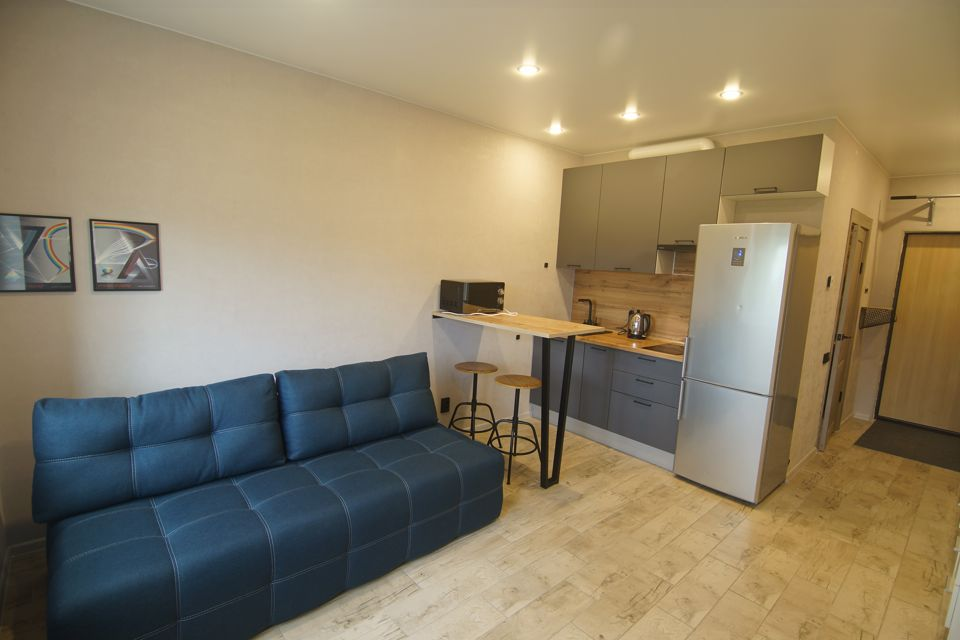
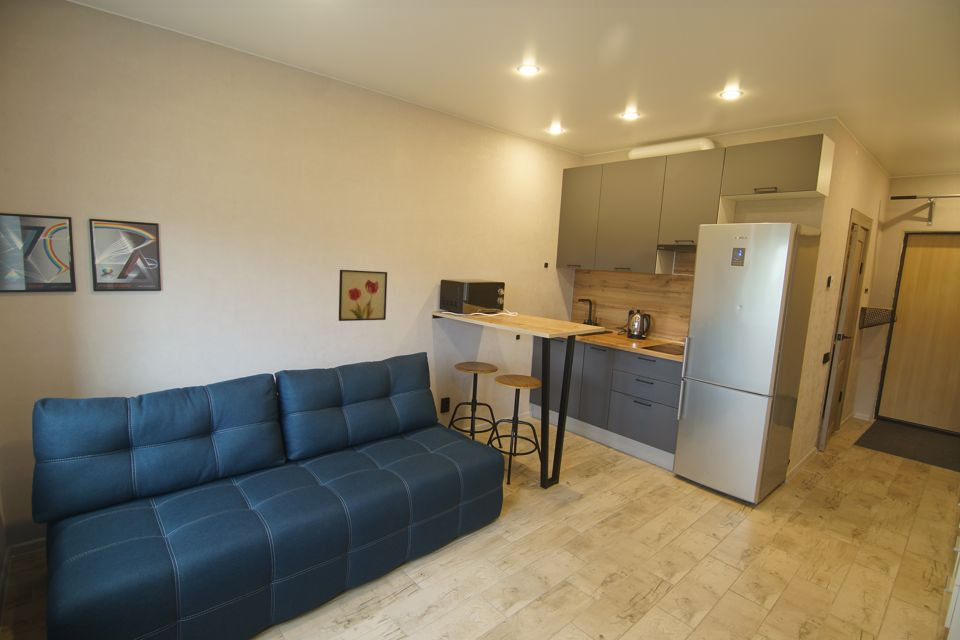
+ wall art (363, 295)
